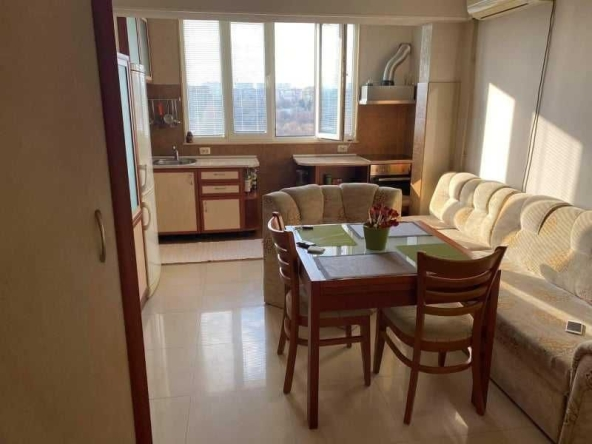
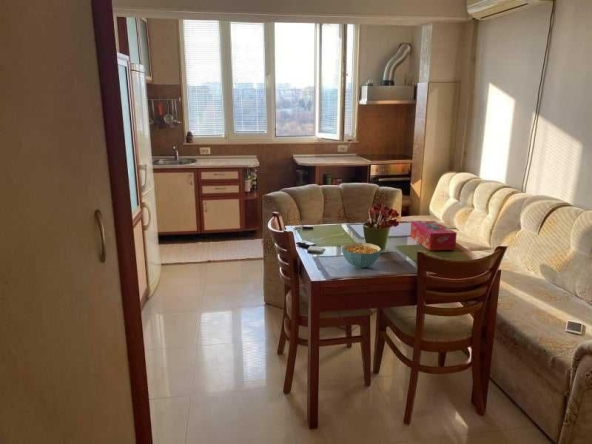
+ cereal bowl (360, 257)
+ tissue box (432, 234)
